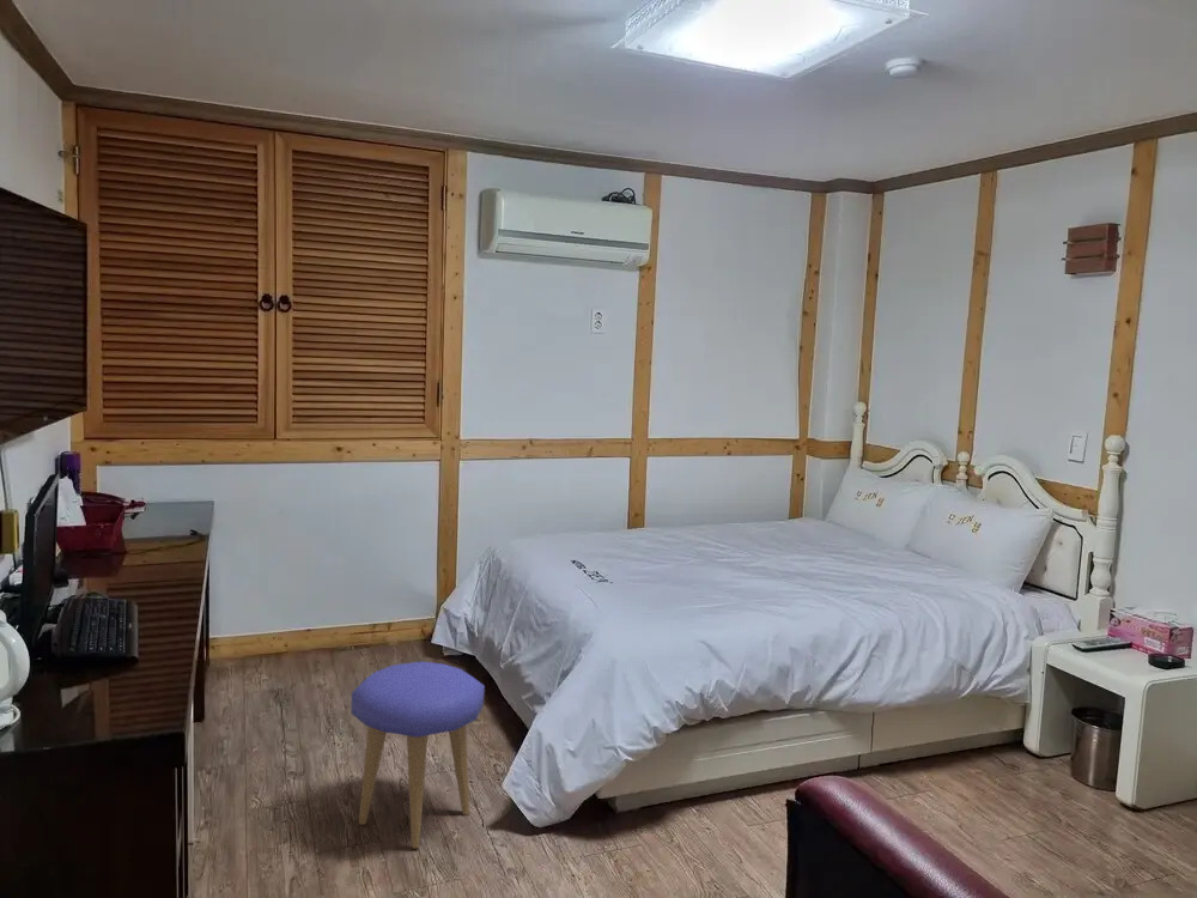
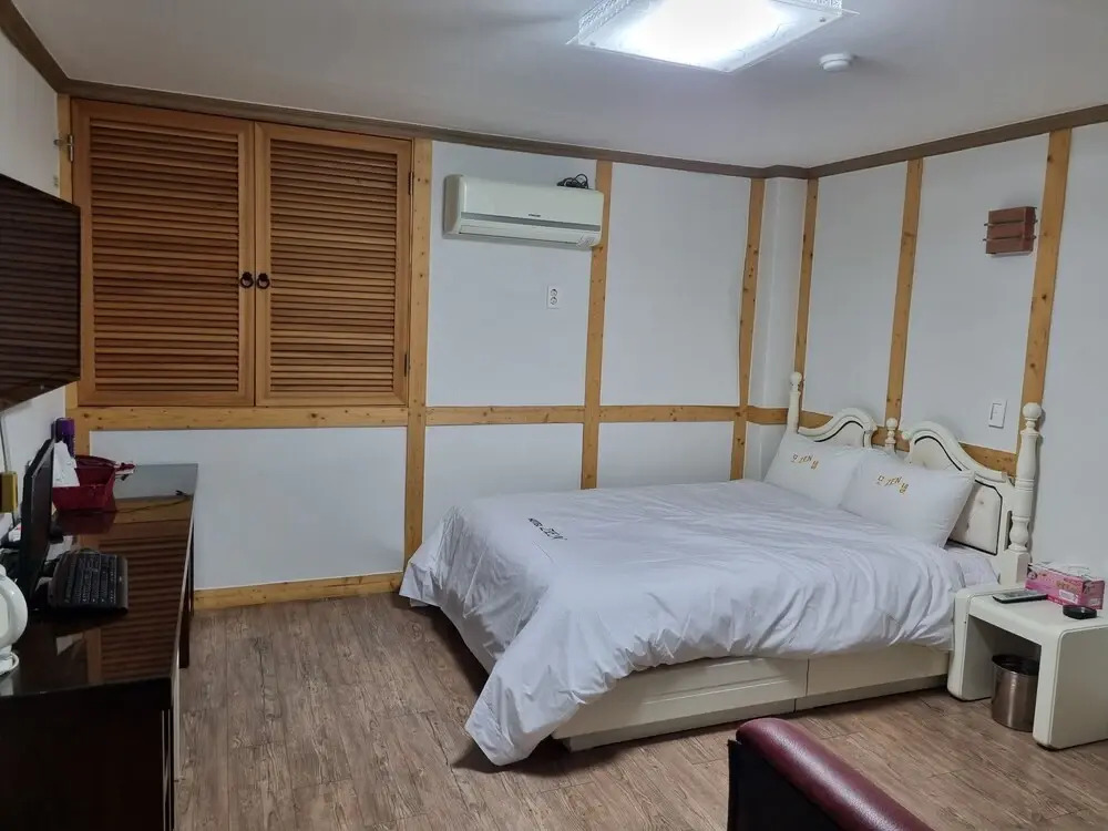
- stool (418, 750)
